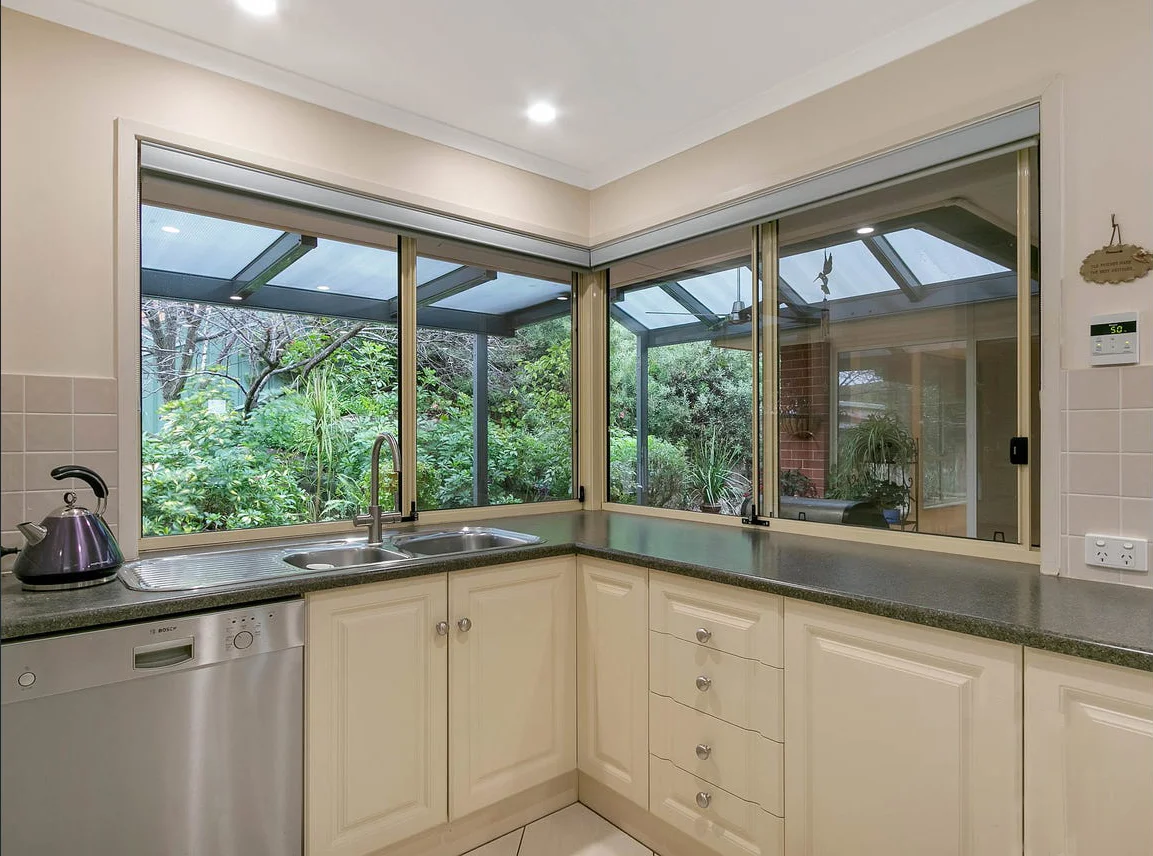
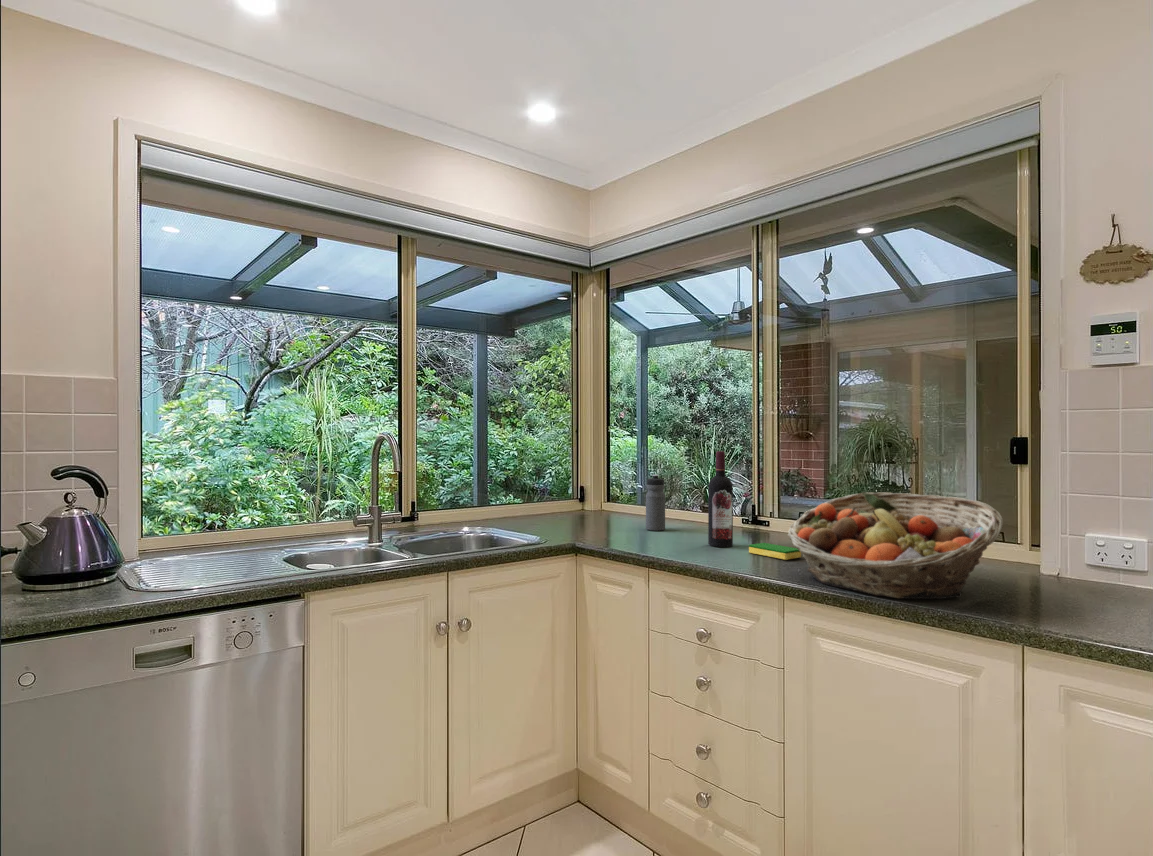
+ fruit basket (887, 540)
+ dish sponge (774, 550)
+ wine bottle (720, 498)
+ water bottle (655, 502)
